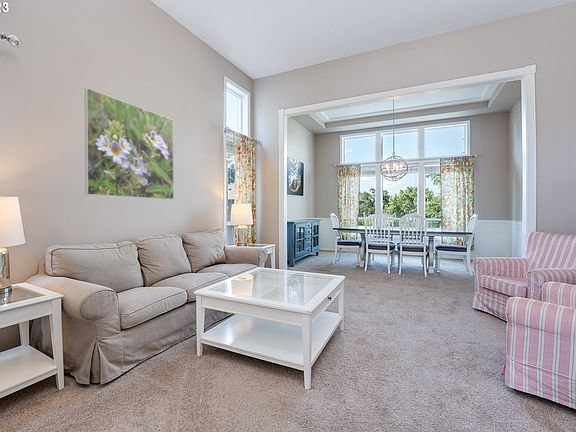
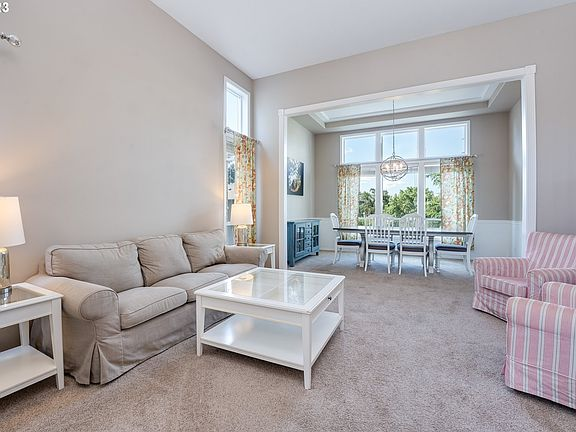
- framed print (135, 151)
